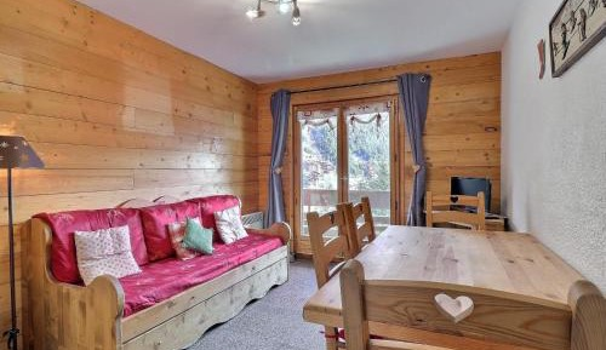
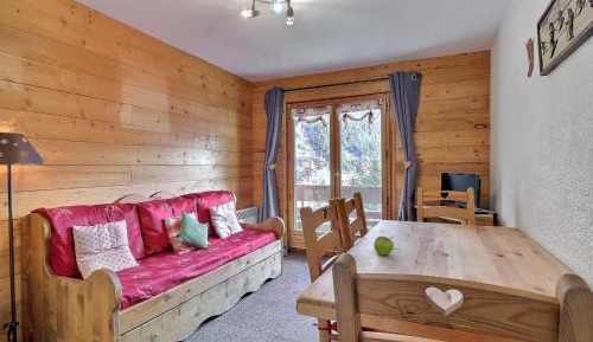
+ fruit (383, 245)
